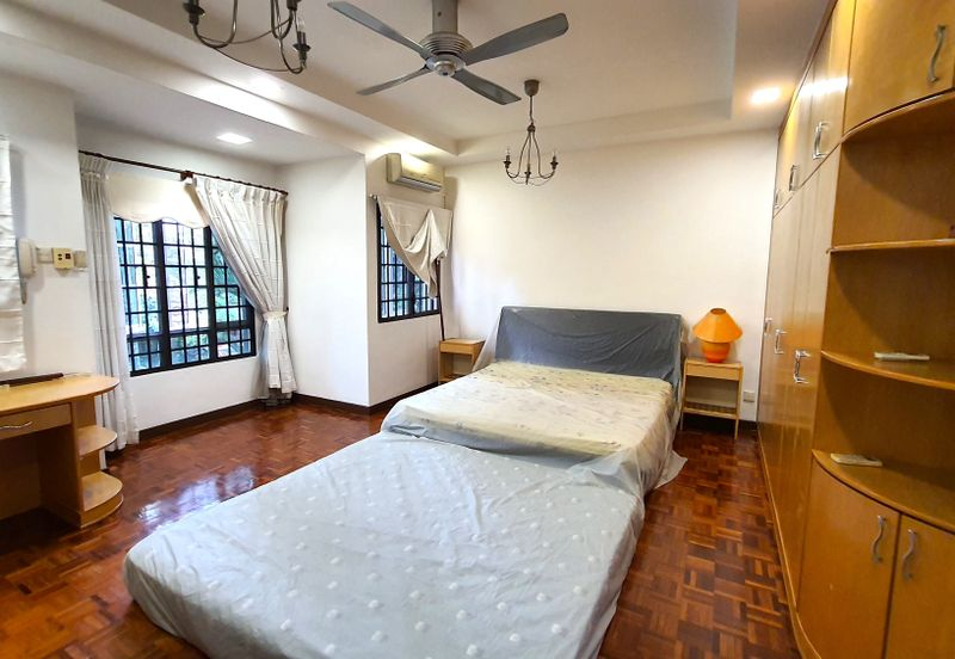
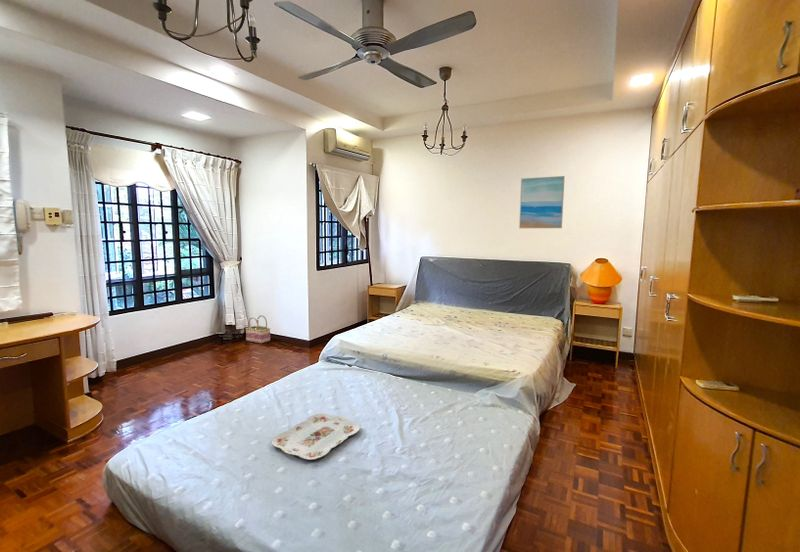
+ serving tray (317, 434)
+ wall art (541, 203)
+ basket (258, 328)
